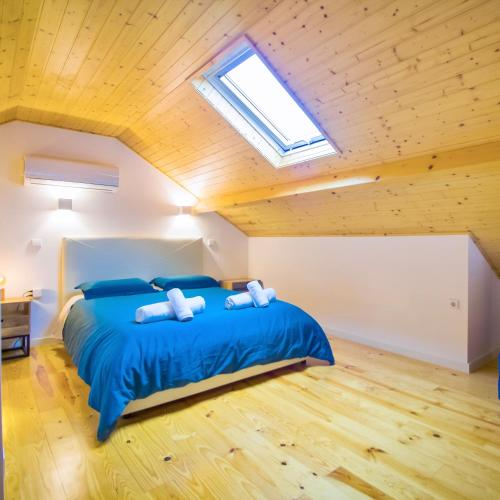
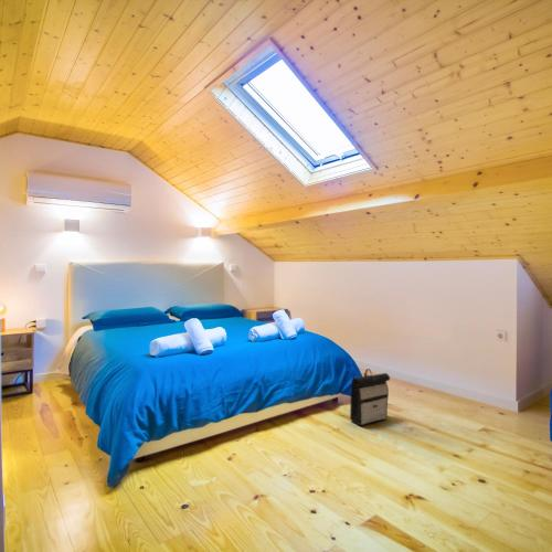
+ backpack (369, 394)
